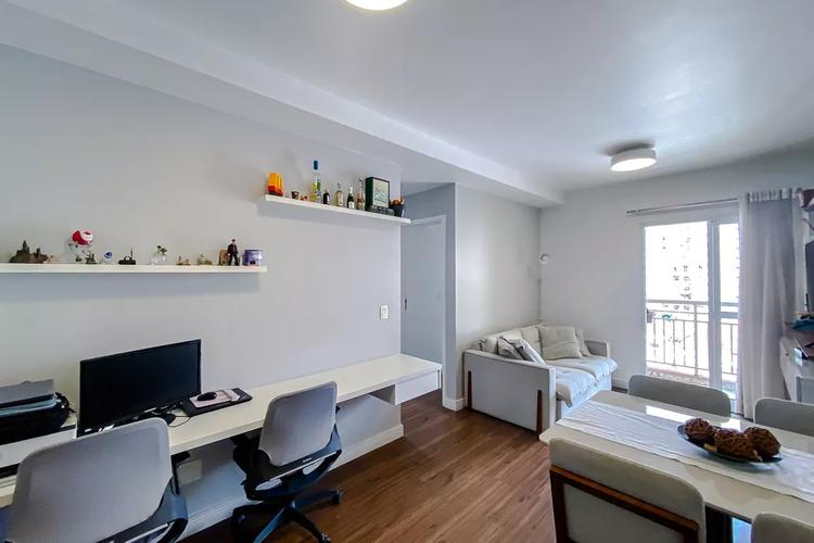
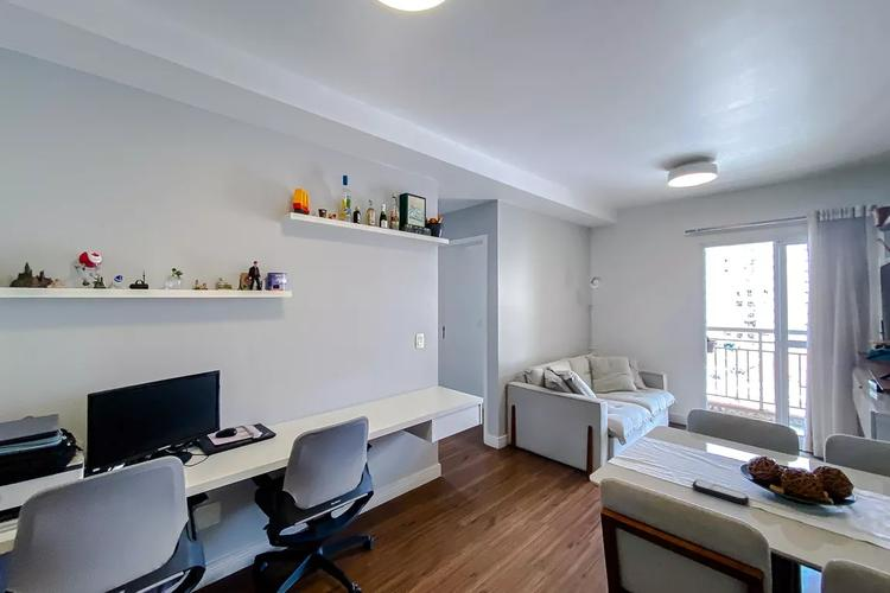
+ remote control (719, 491)
